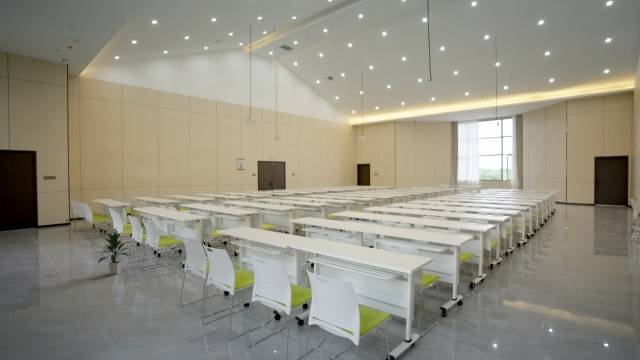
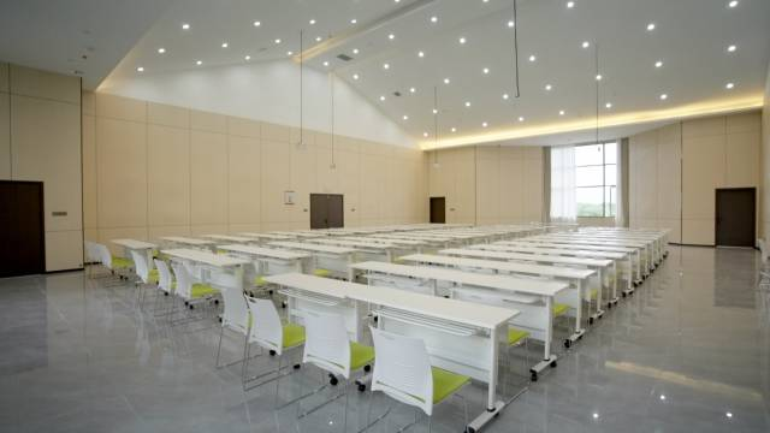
- indoor plant (114, 252)
